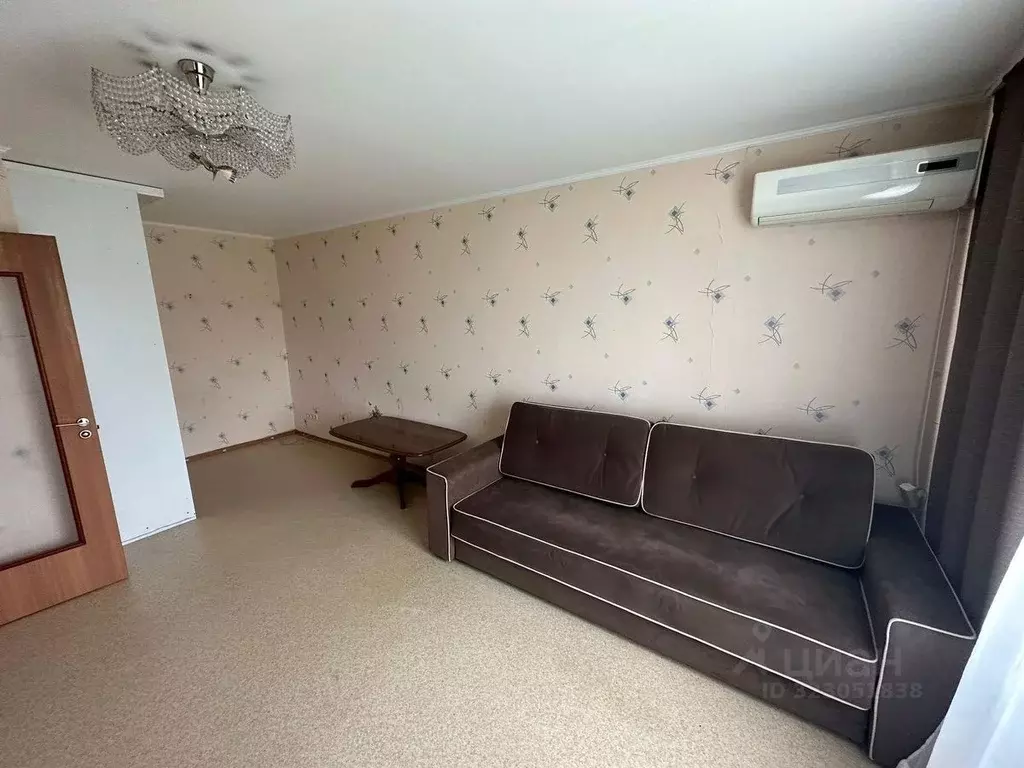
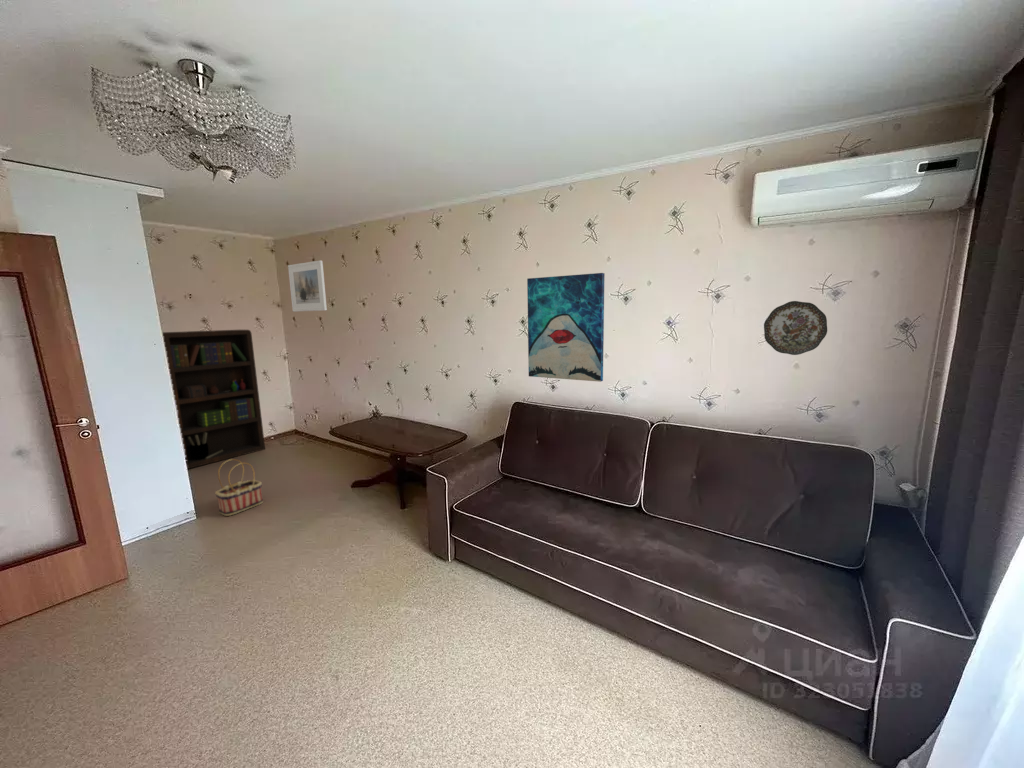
+ decorative plate (794, 328)
+ basket (238, 484)
+ bookcase (214, 395)
+ wall art (564, 328)
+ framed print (306, 287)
